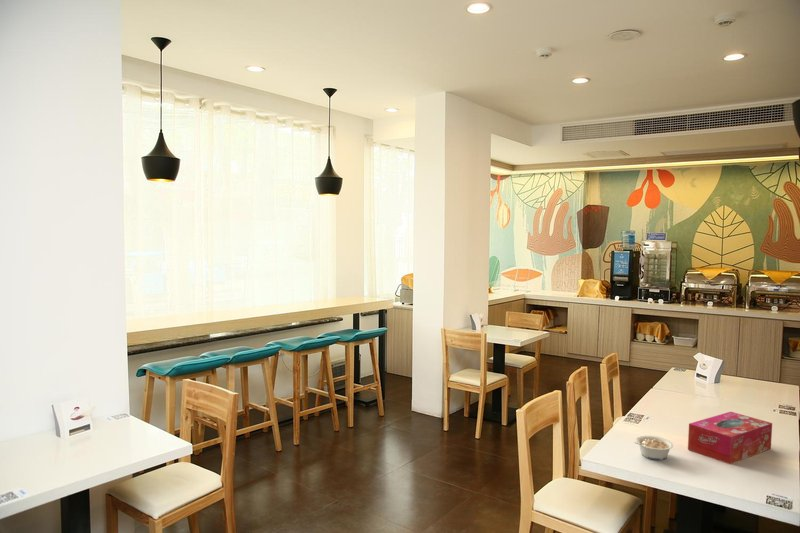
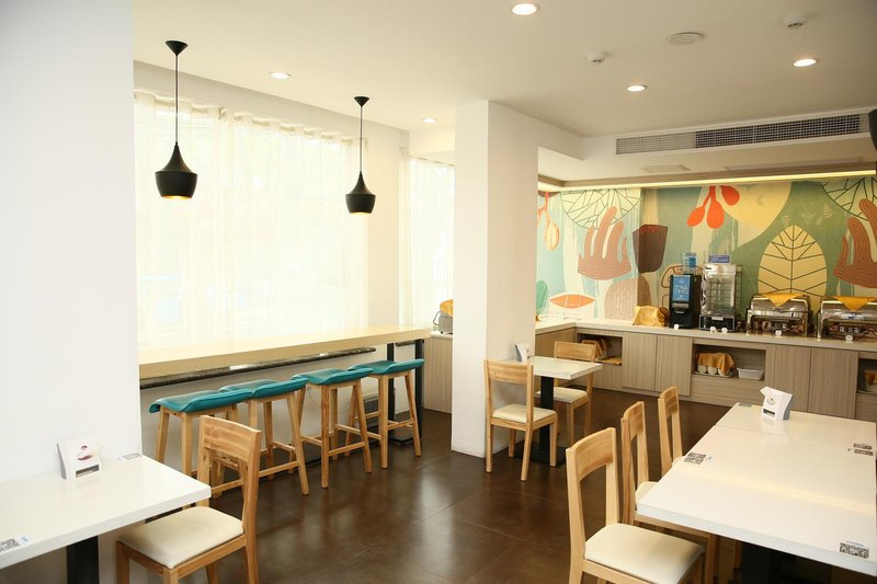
- legume (653, 447)
- tissue box (730, 436)
